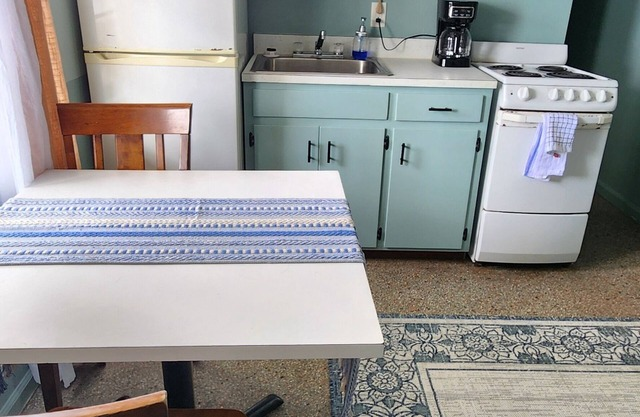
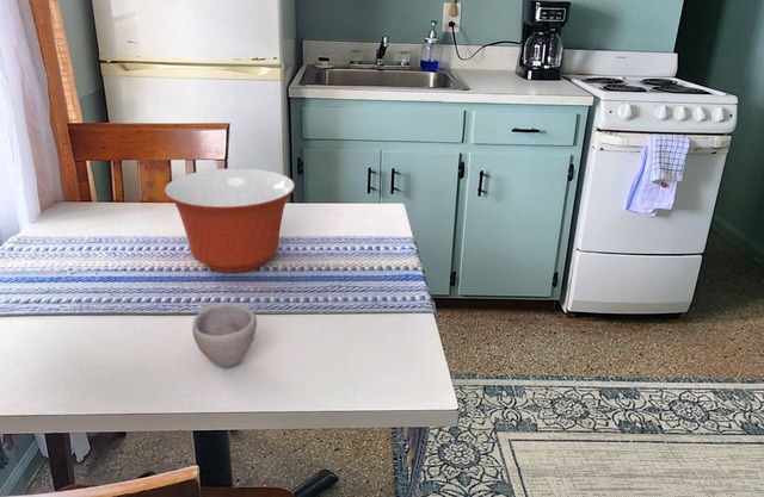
+ cup (220, 335)
+ mixing bowl (233, 223)
